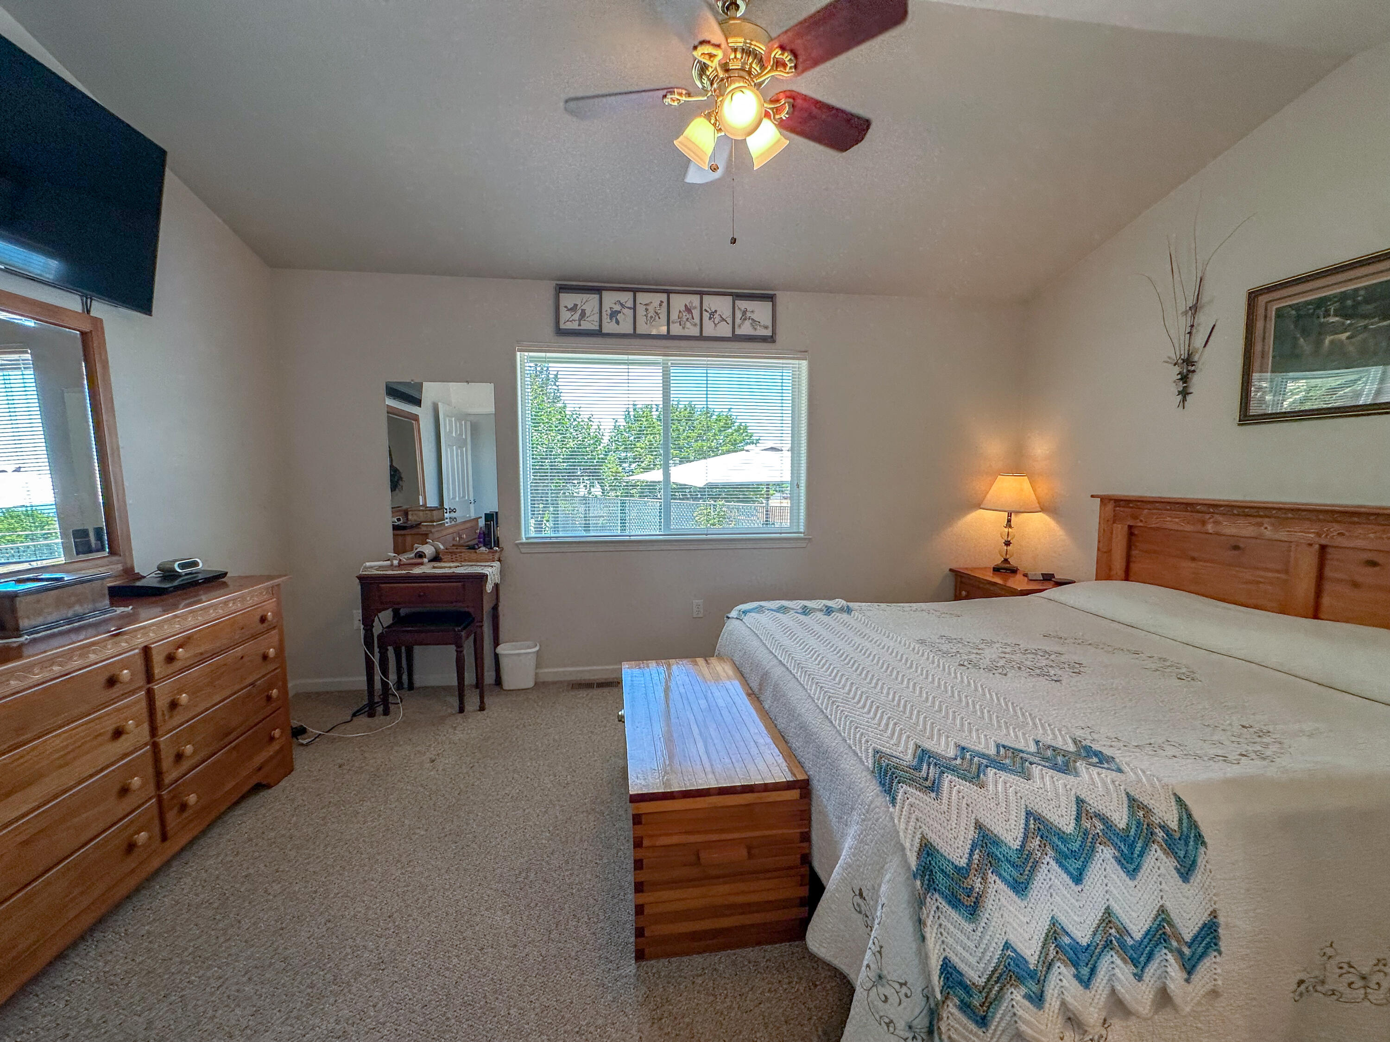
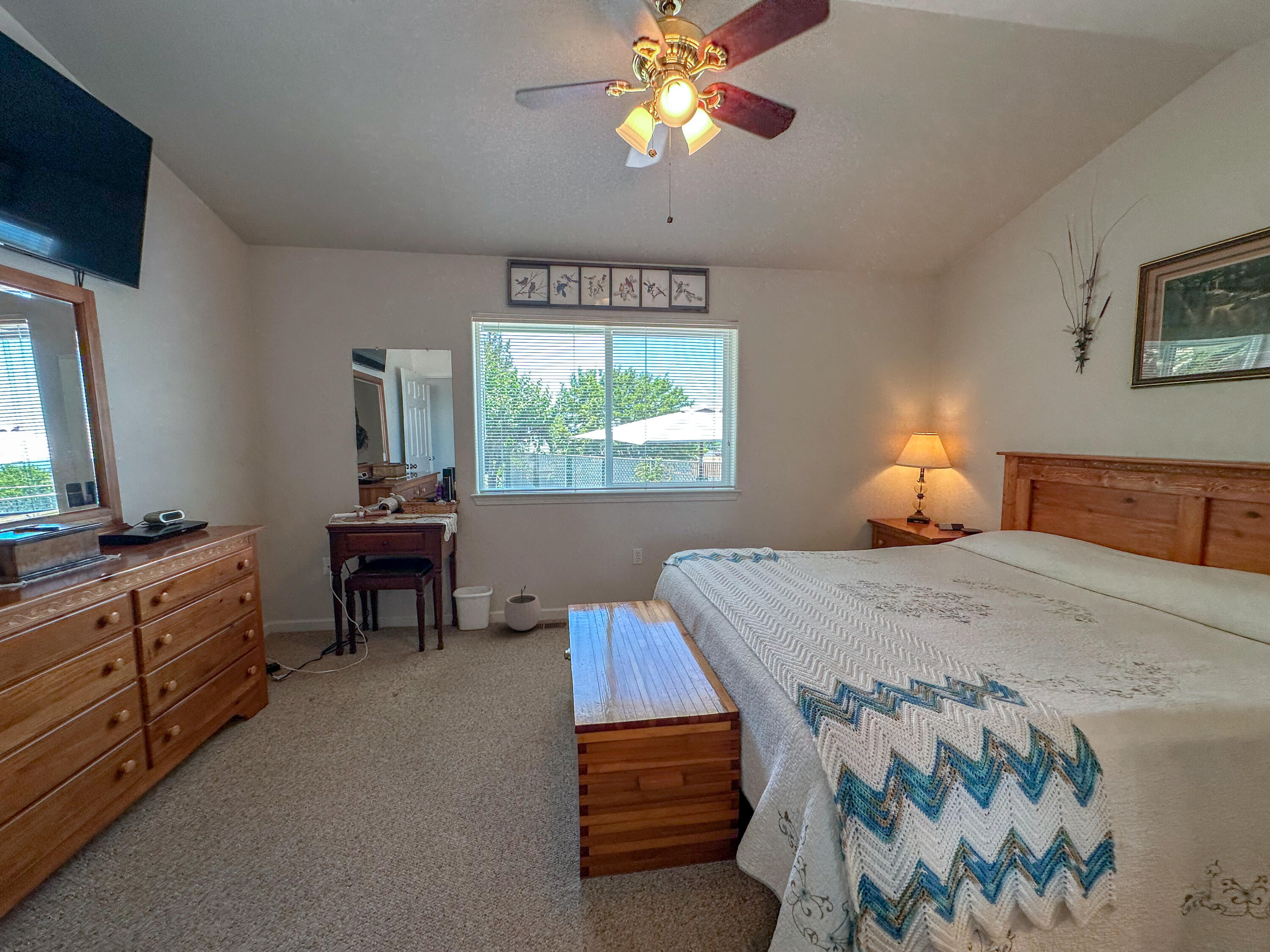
+ plant pot (522, 607)
